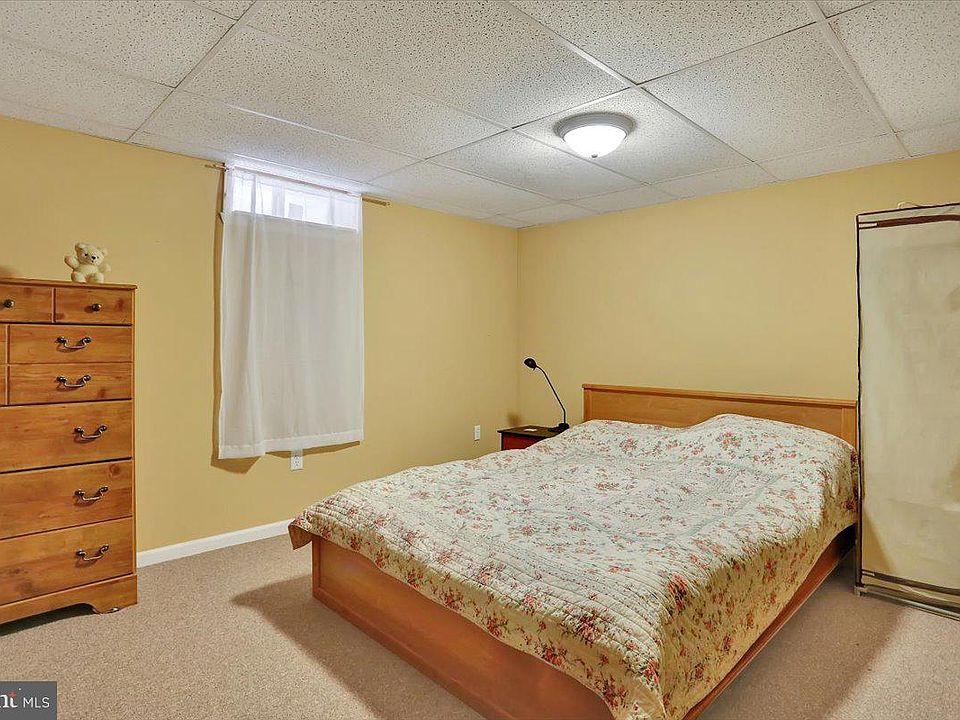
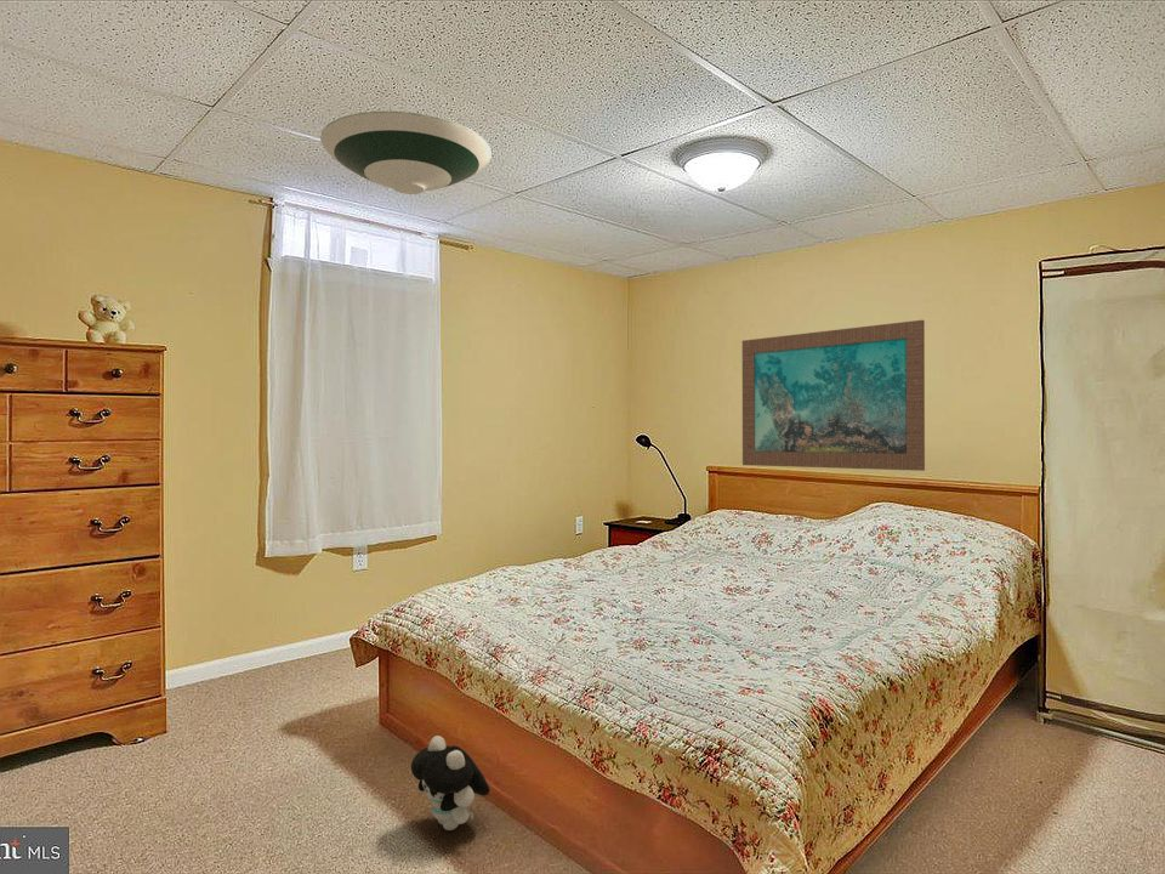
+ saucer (408, 169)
+ wall art (824, 399)
+ plush toy (453, 784)
